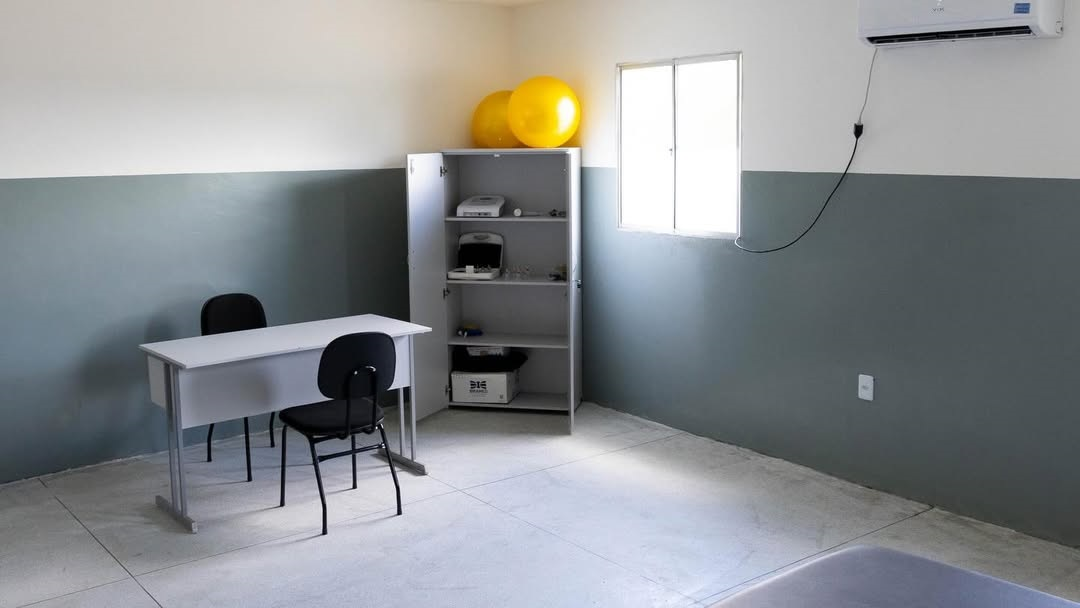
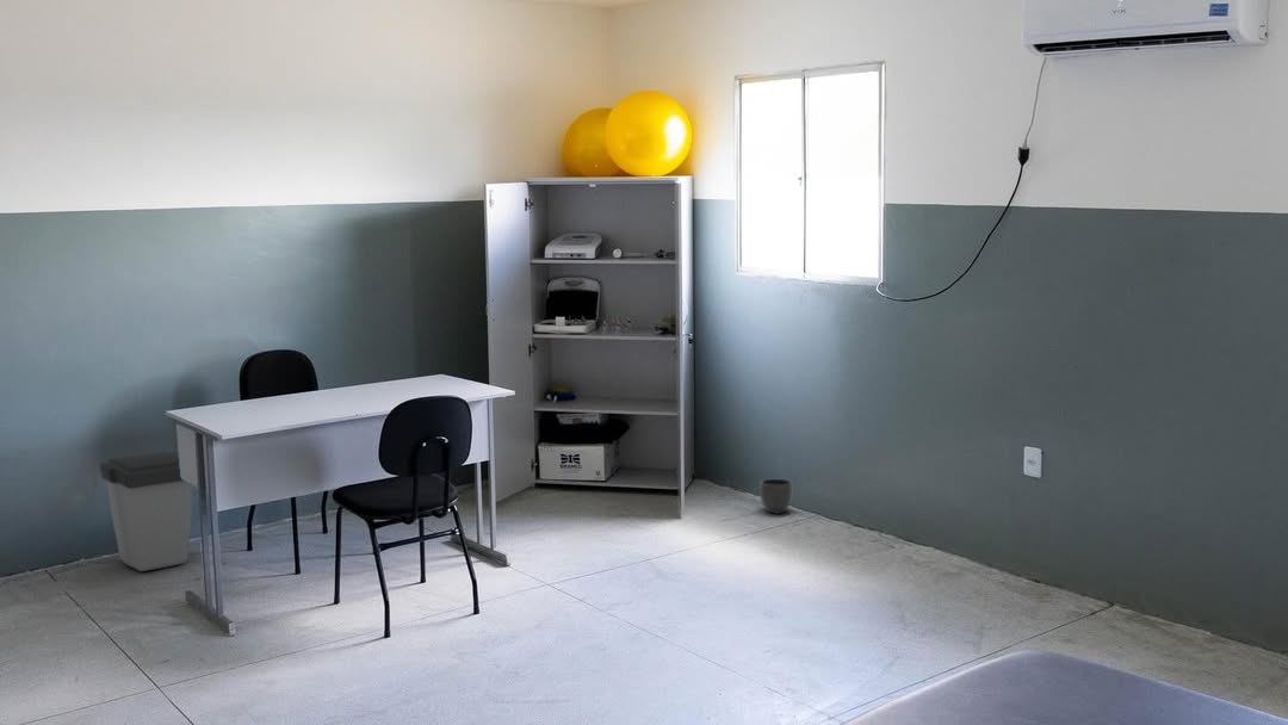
+ planter (775, 496)
+ trash can (148, 509)
